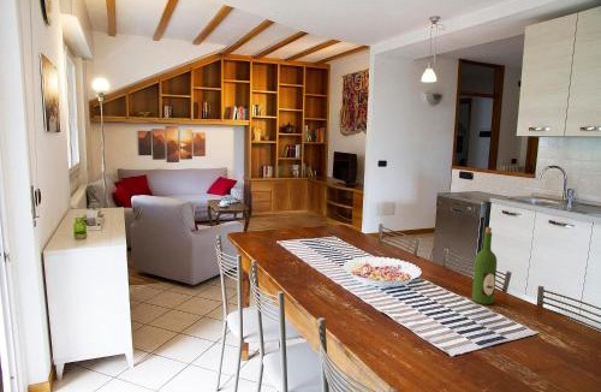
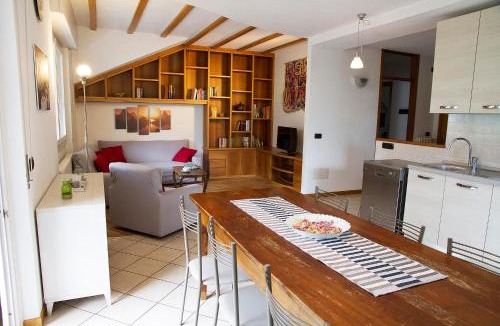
- wine bottle (484, 265)
